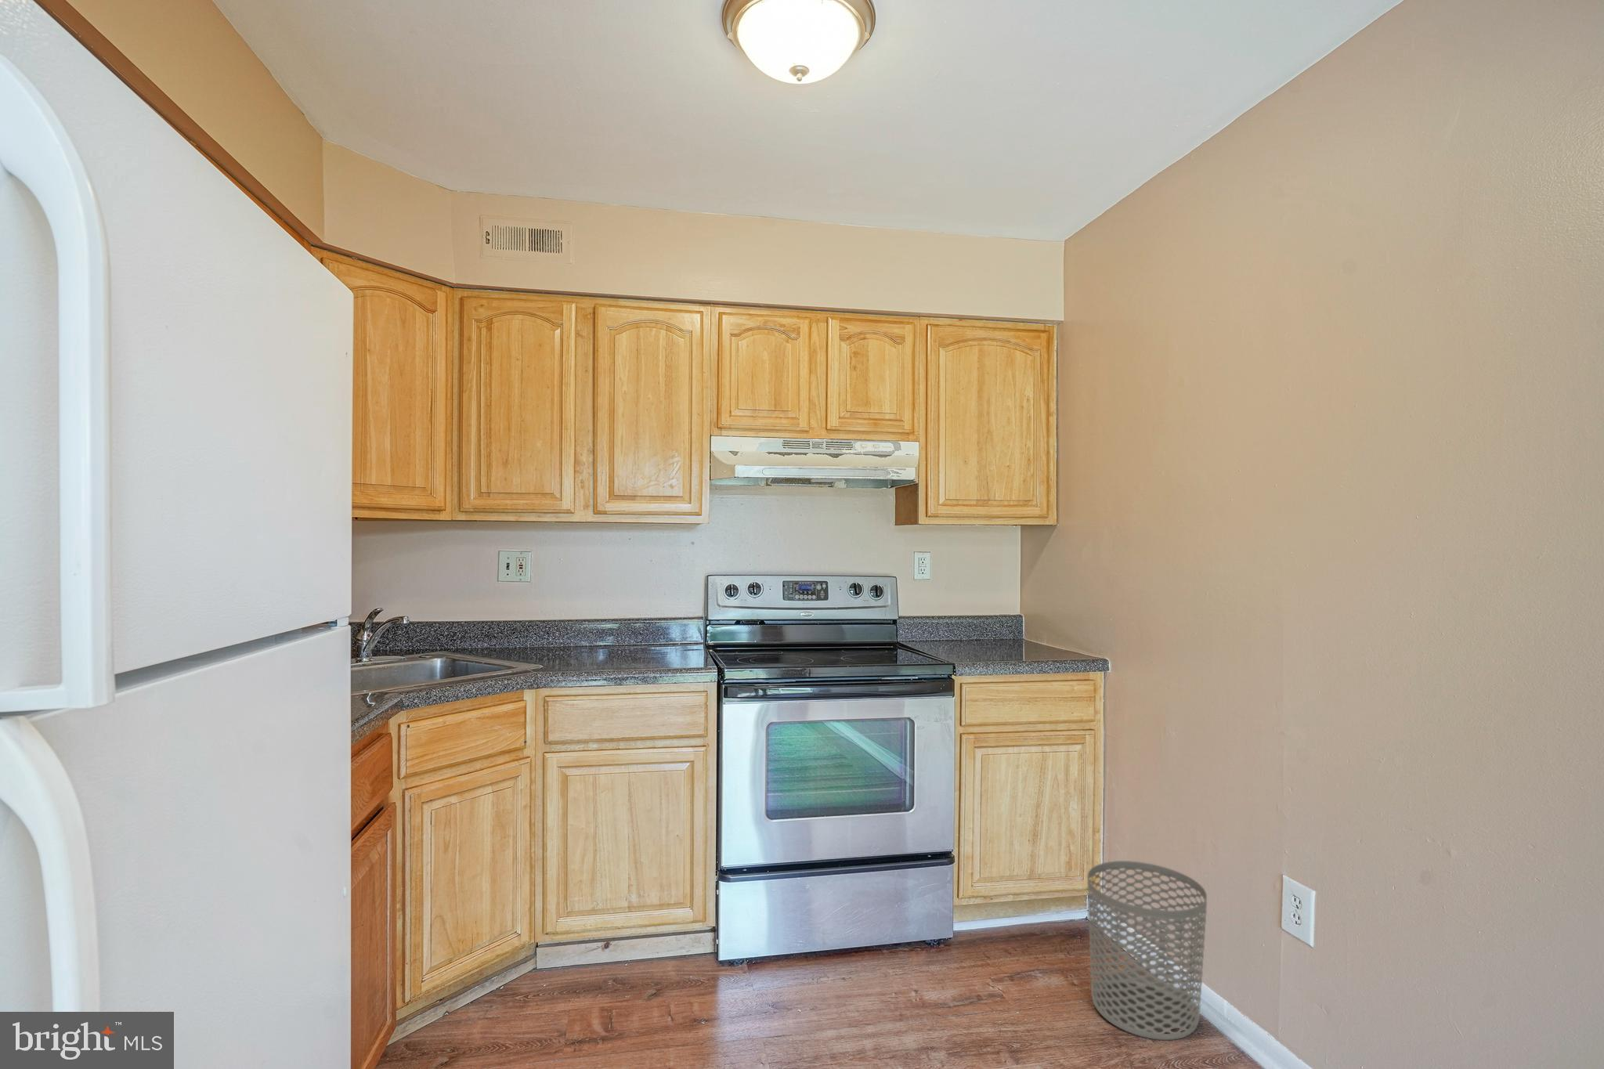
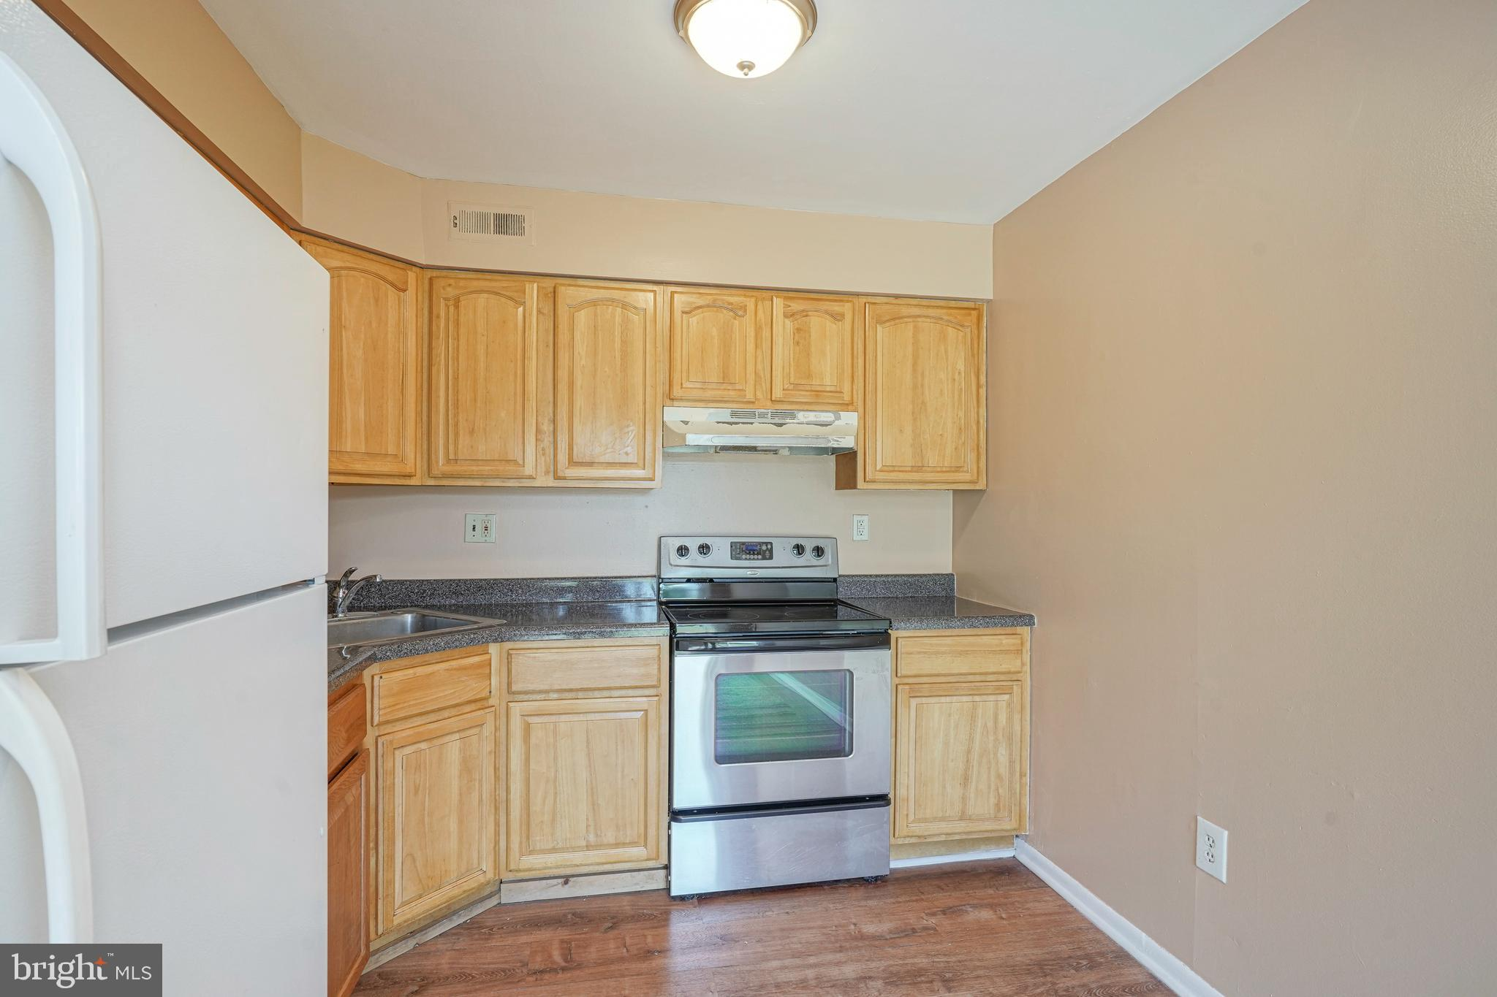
- waste bin (1144, 946)
